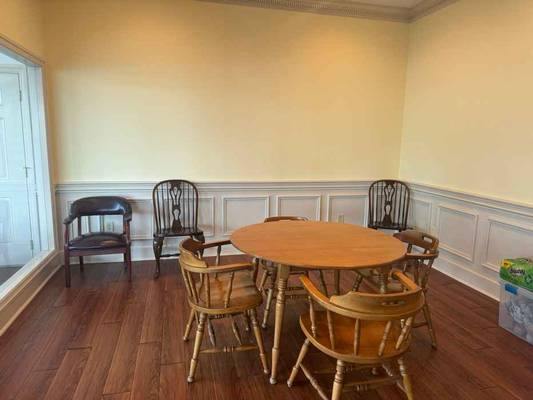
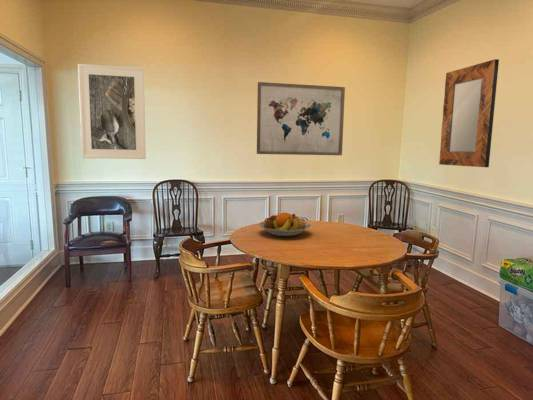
+ wall art (301, 120)
+ fruit bowl (284, 222)
+ home mirror (465, 117)
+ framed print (112, 113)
